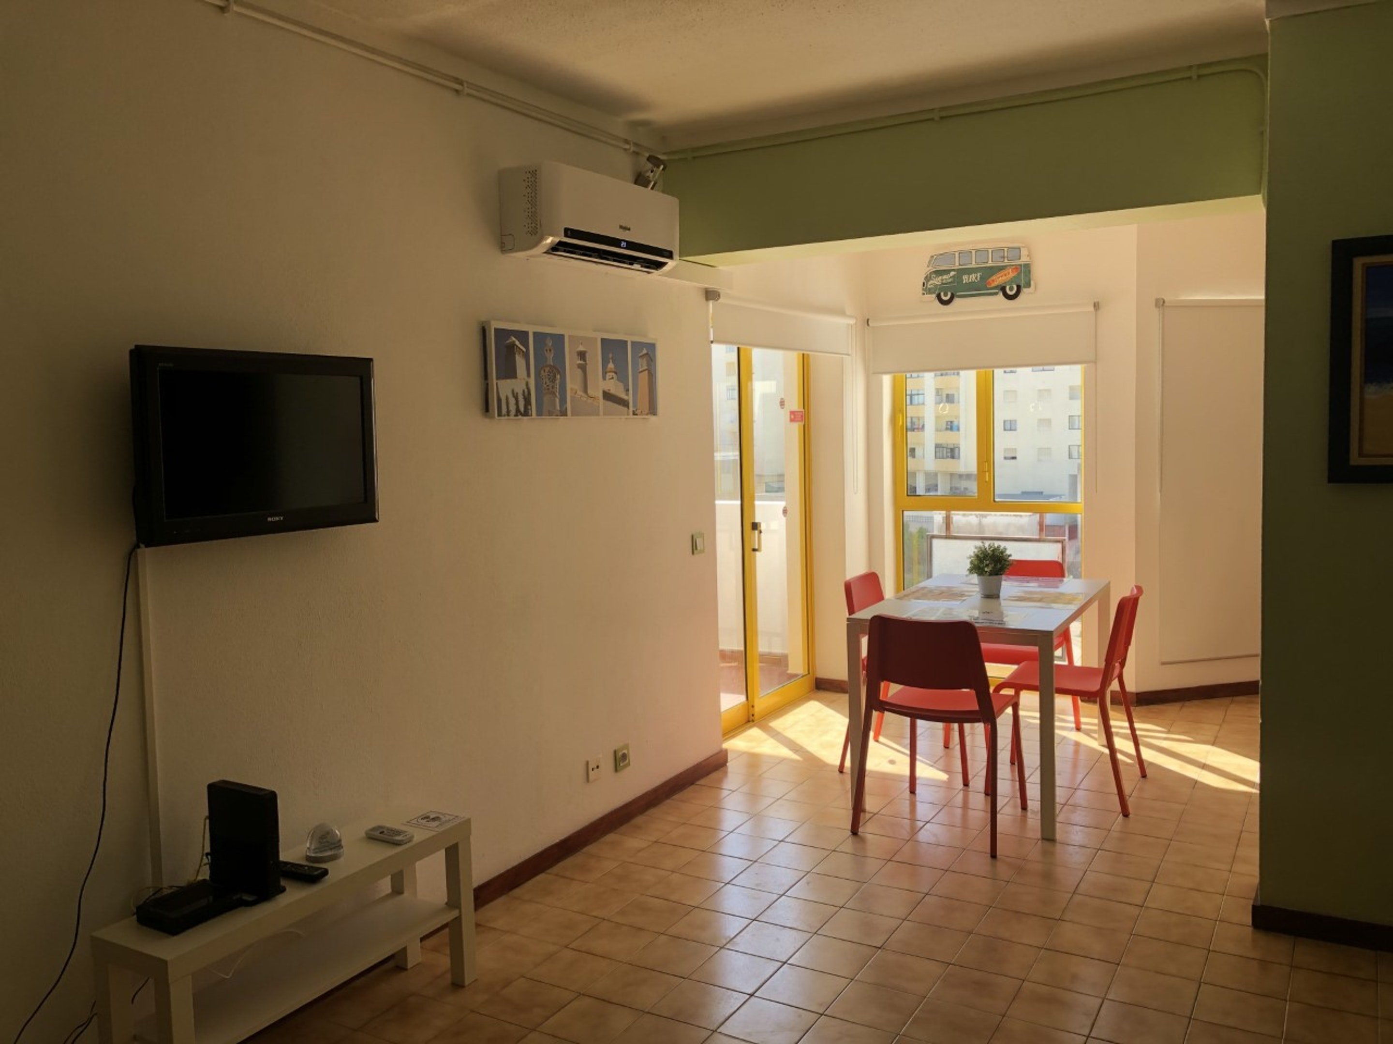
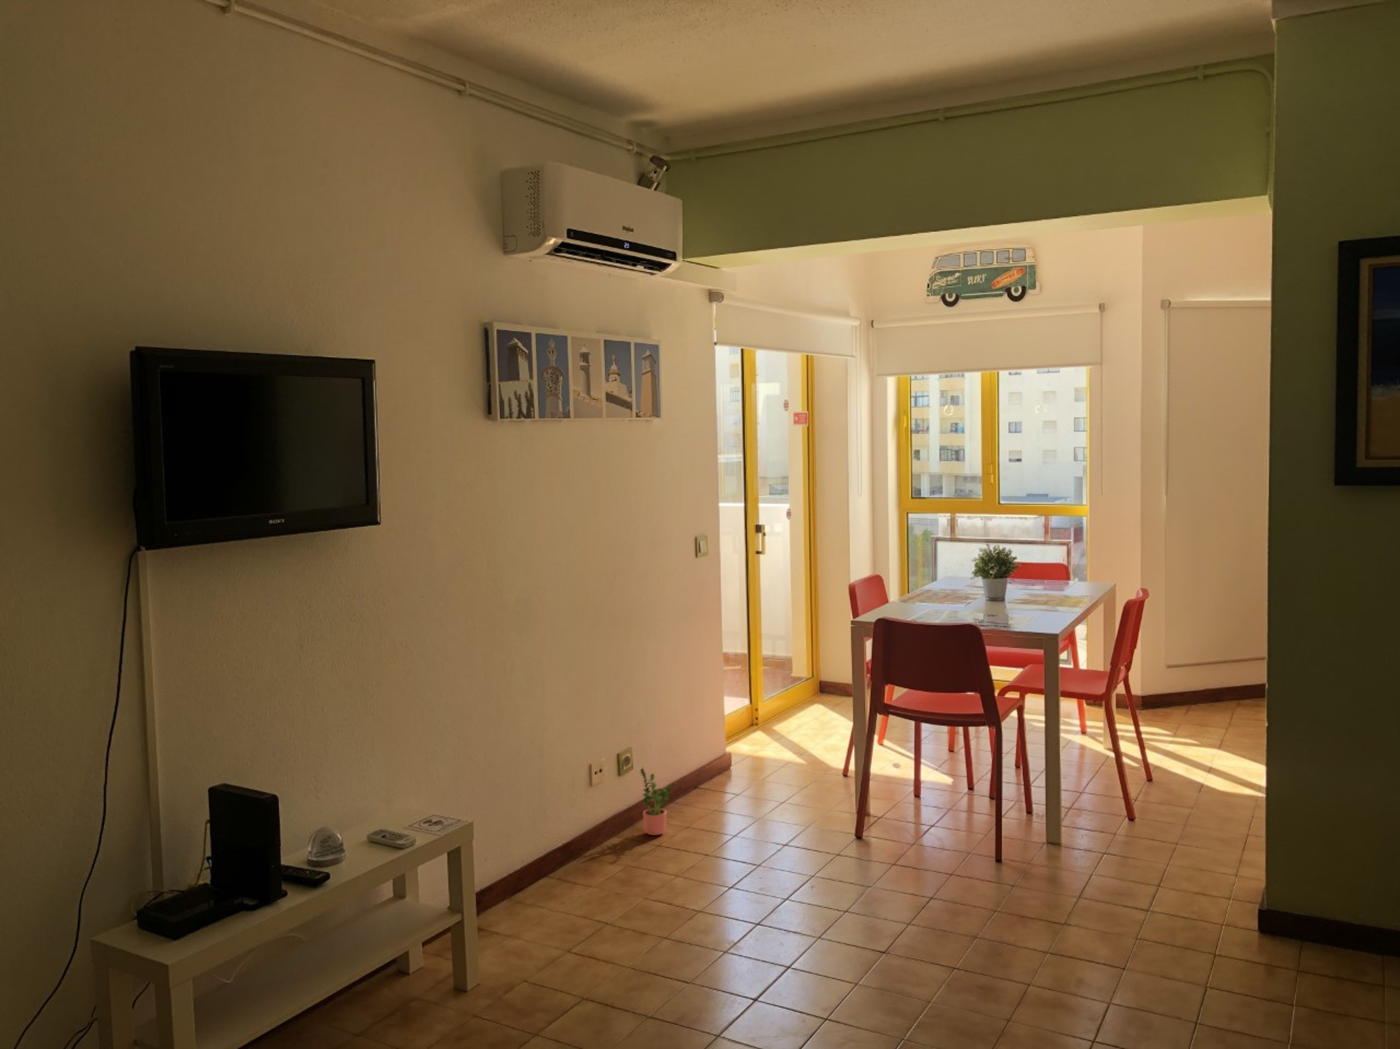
+ potted plant (664, 799)
